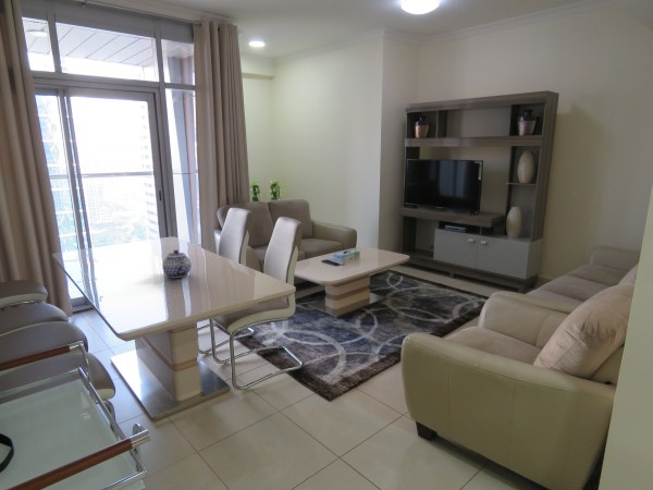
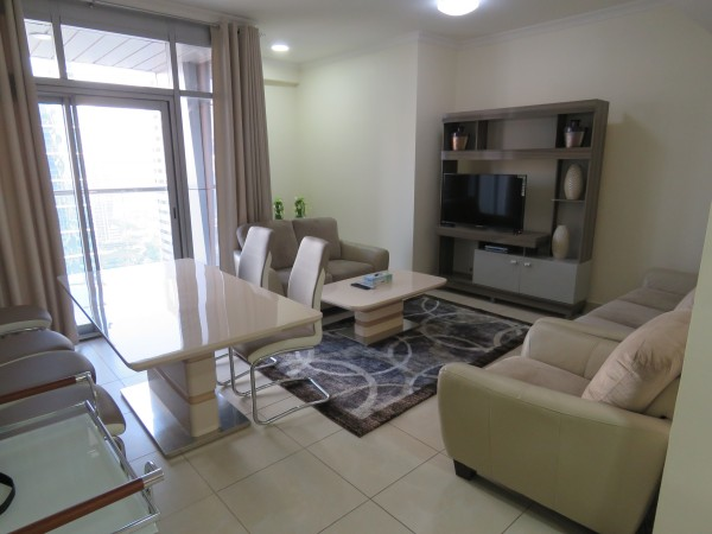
- teapot (176, 262)
